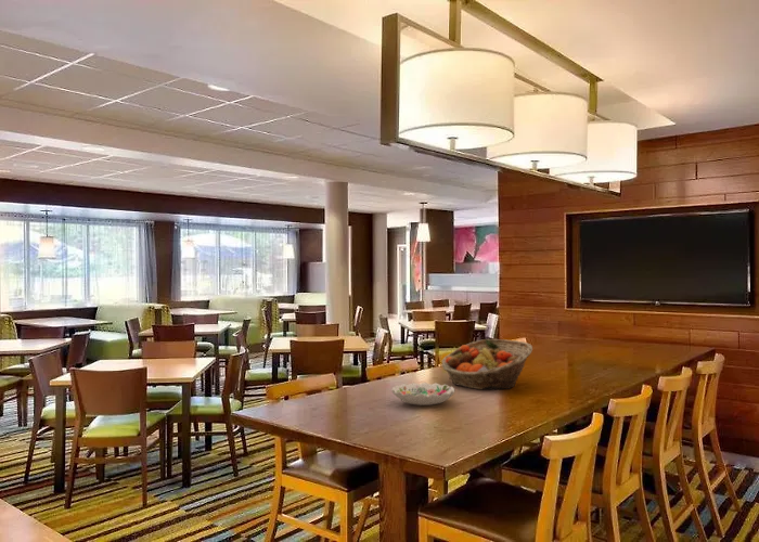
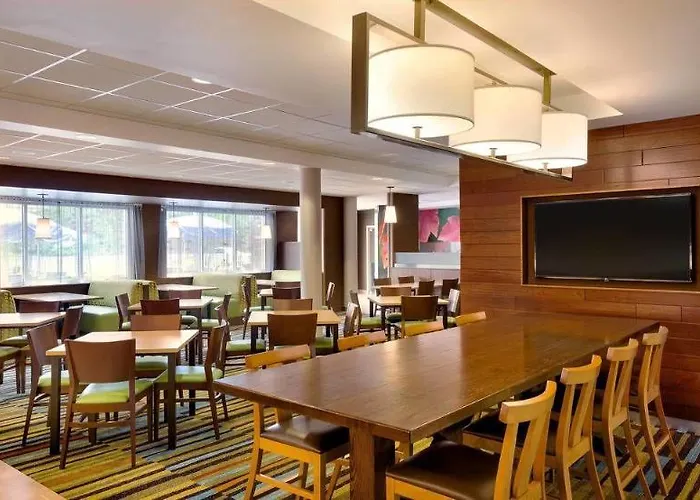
- decorative bowl (423, 395)
- fruit basket (486, 362)
